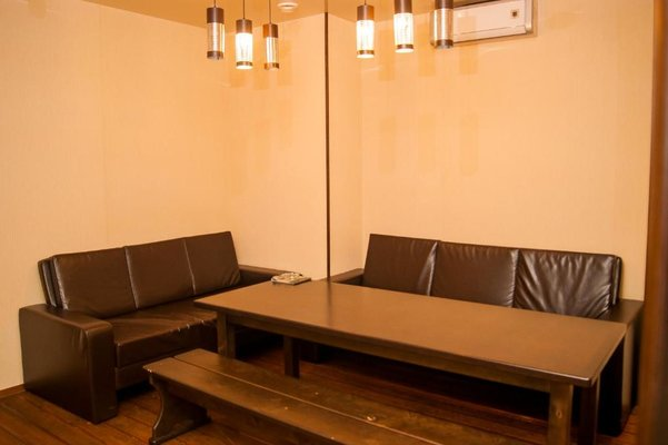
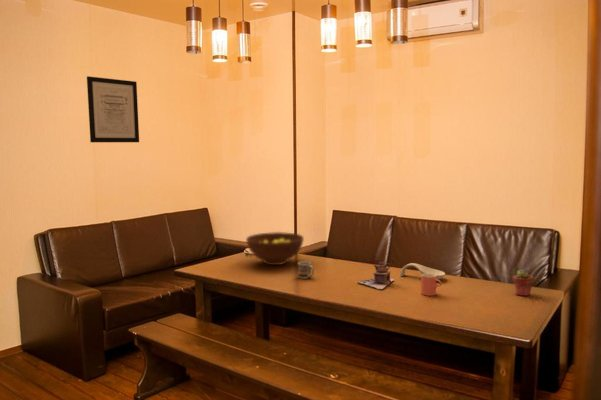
+ fruit bowl (275, 250)
+ wall art (114, 110)
+ cup (431, 285)
+ cup (306, 270)
+ potted succulent (522, 281)
+ teapot (380, 272)
+ spoon rest (422, 271)
